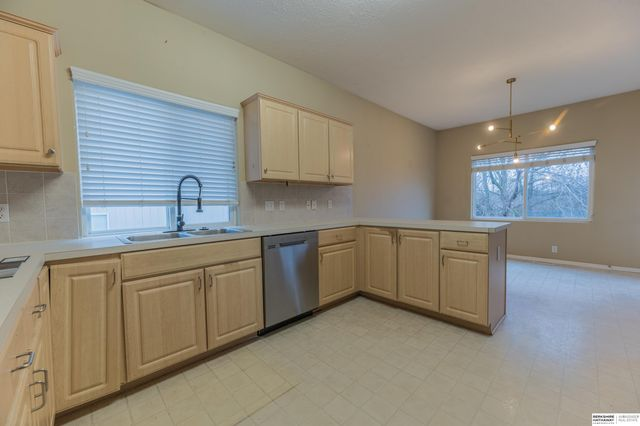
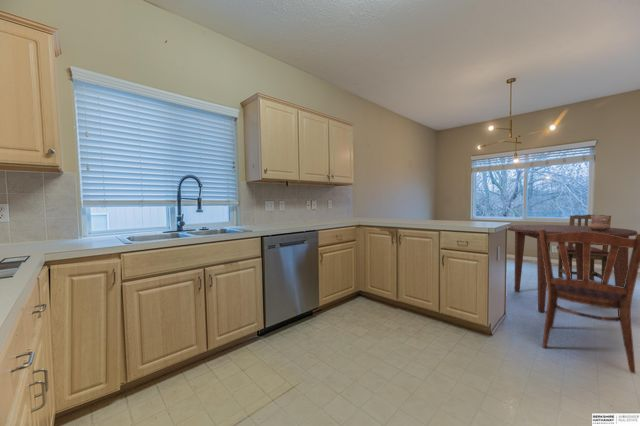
+ ceramic jug (599, 222)
+ dining chair (586, 288)
+ dining table (576, 266)
+ dining chair (575, 250)
